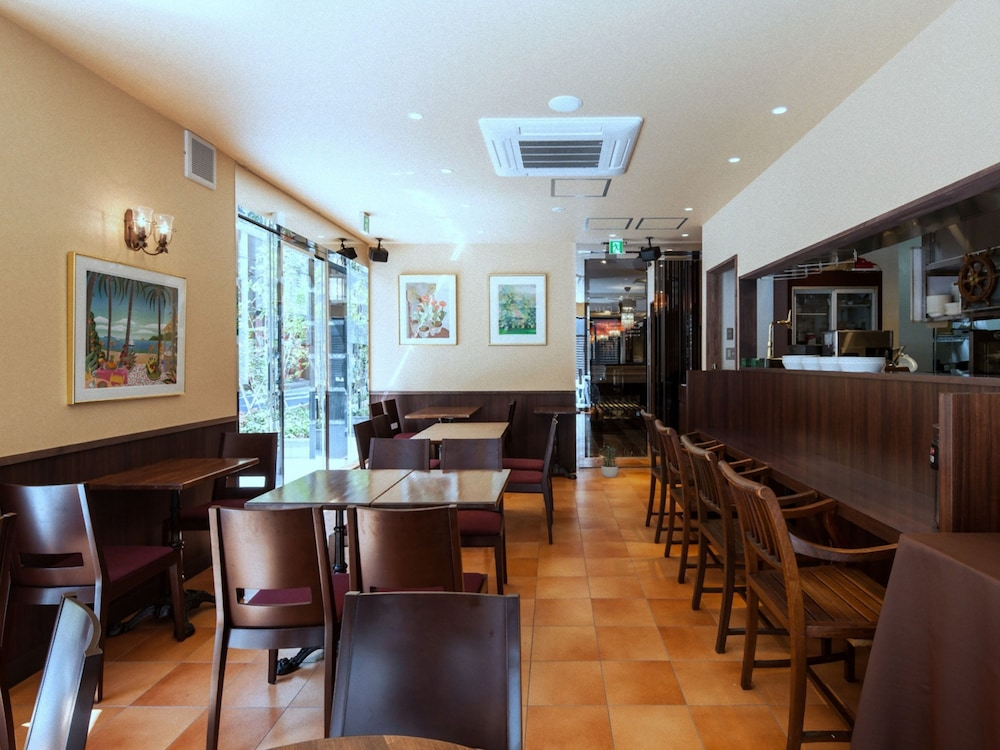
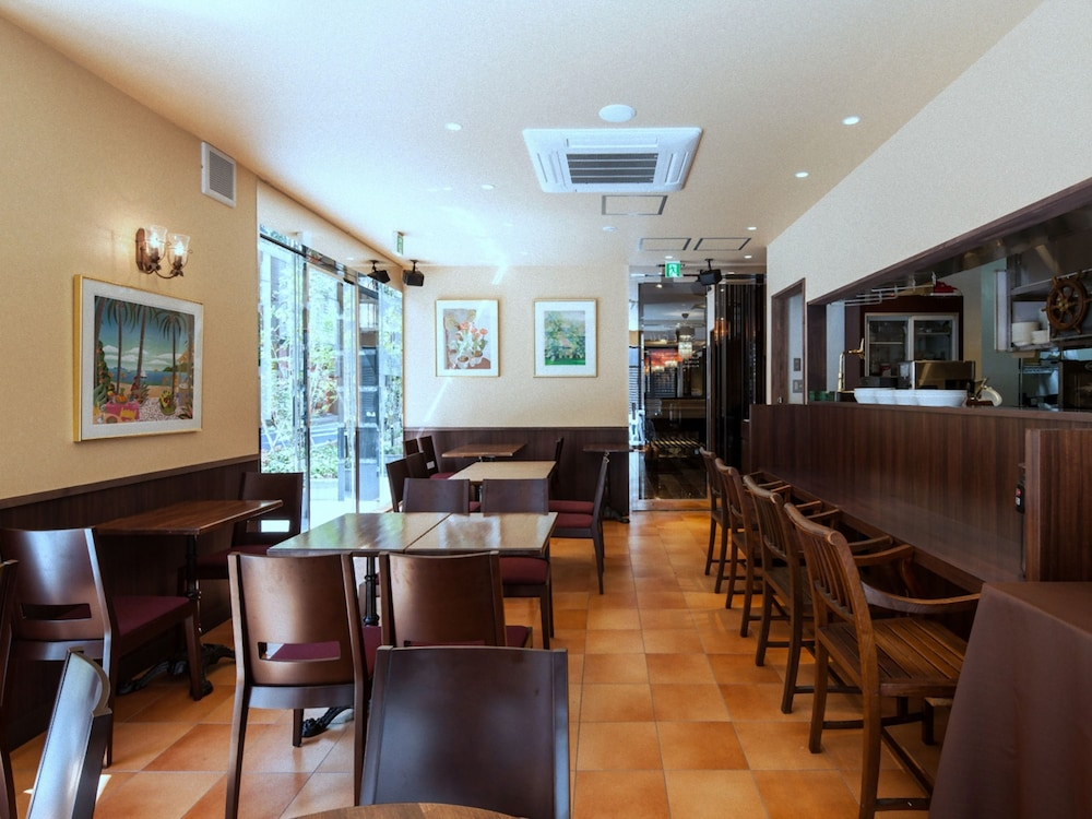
- potted plant (608, 460)
